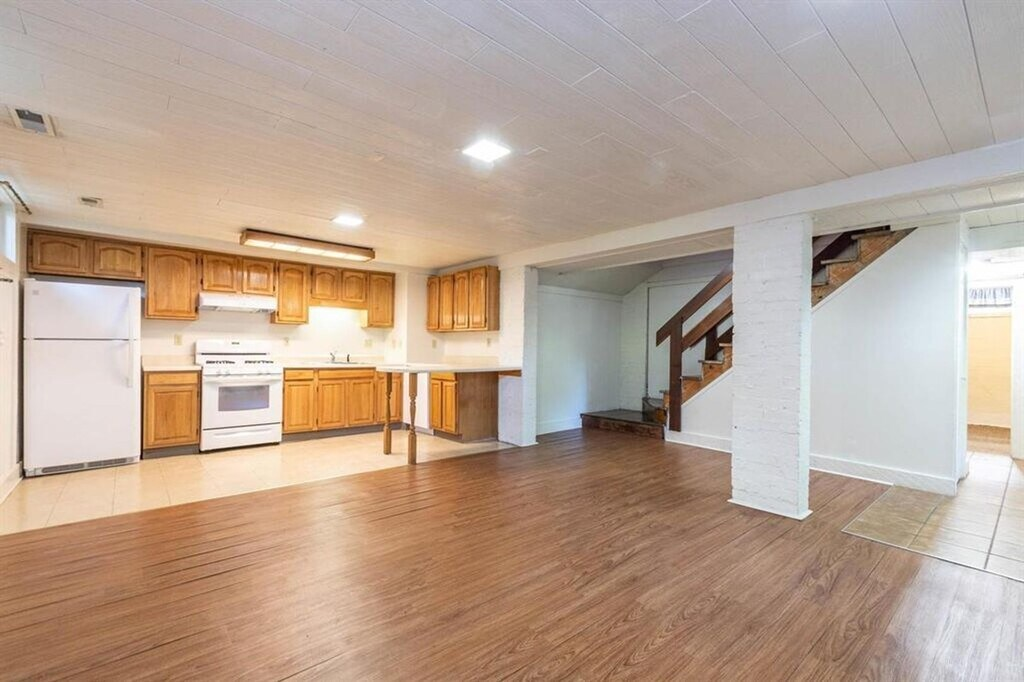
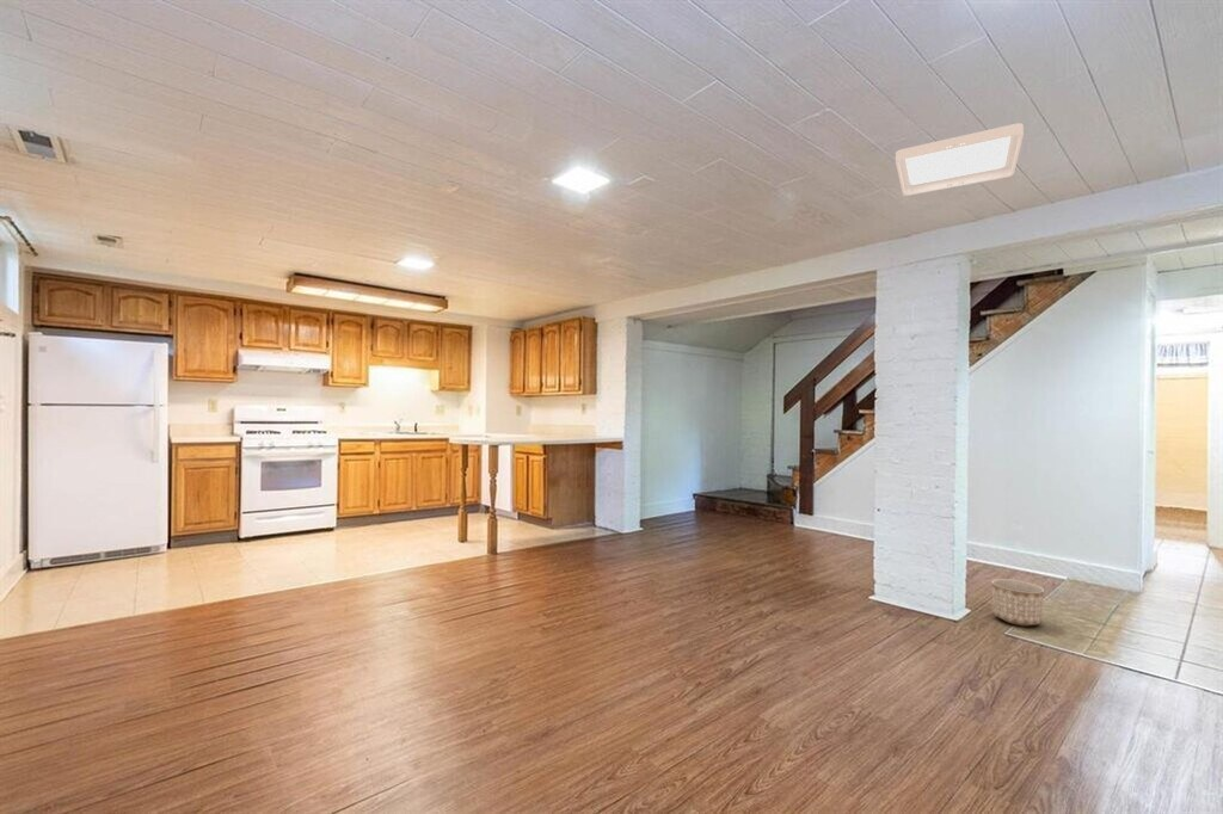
+ planter (1016, 603)
+ ceiling light (955, 164)
